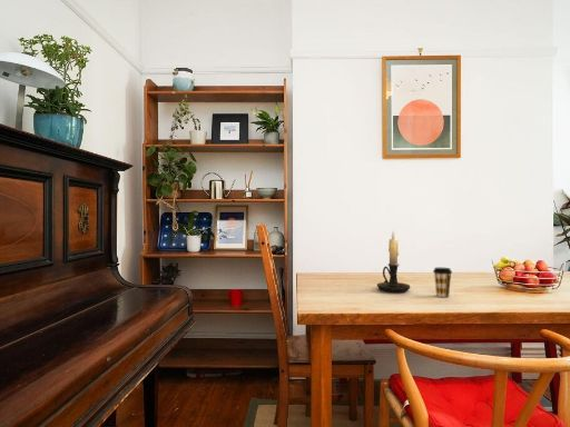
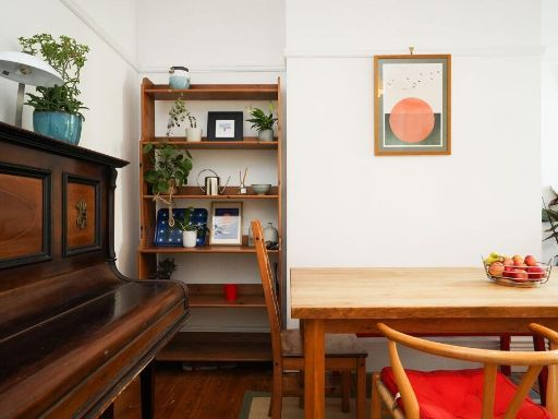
- coffee cup (442, 281)
- candle holder (391, 259)
